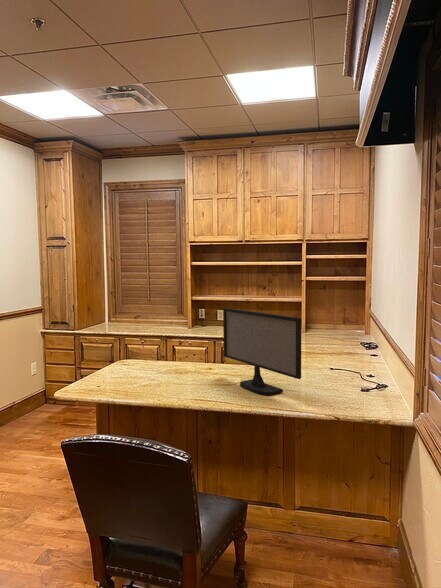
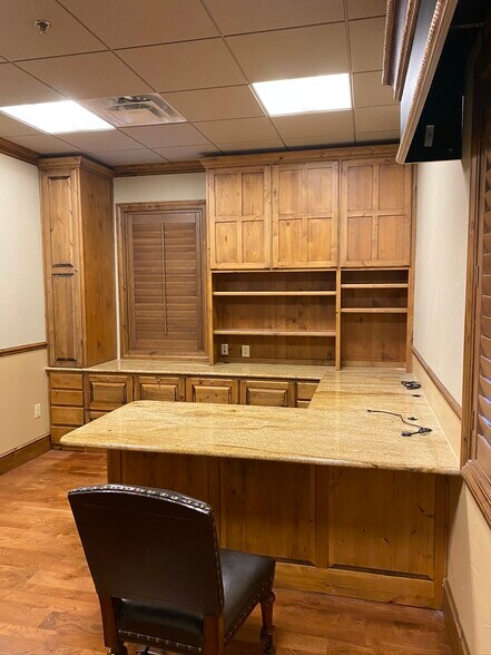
- computer monitor (258, 350)
